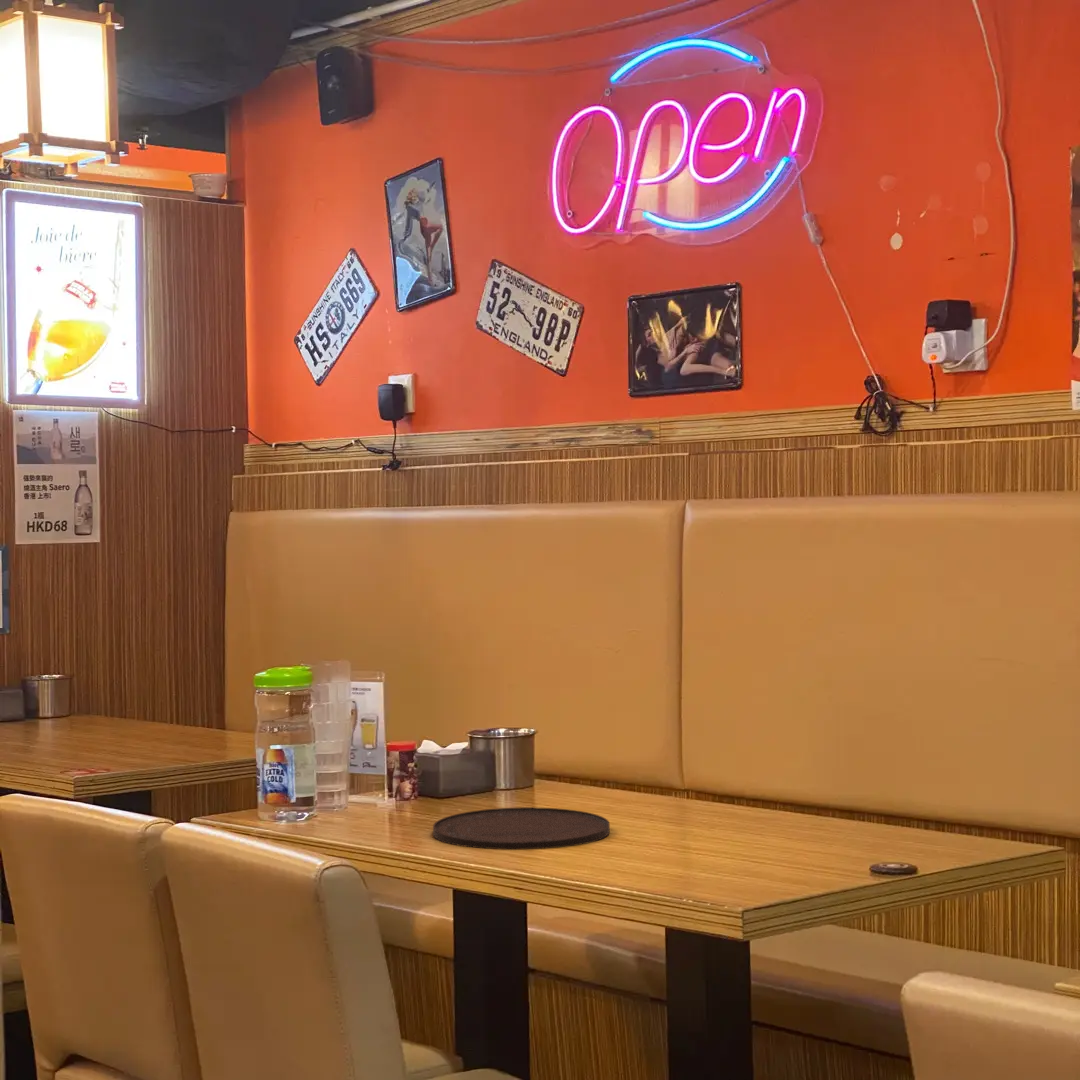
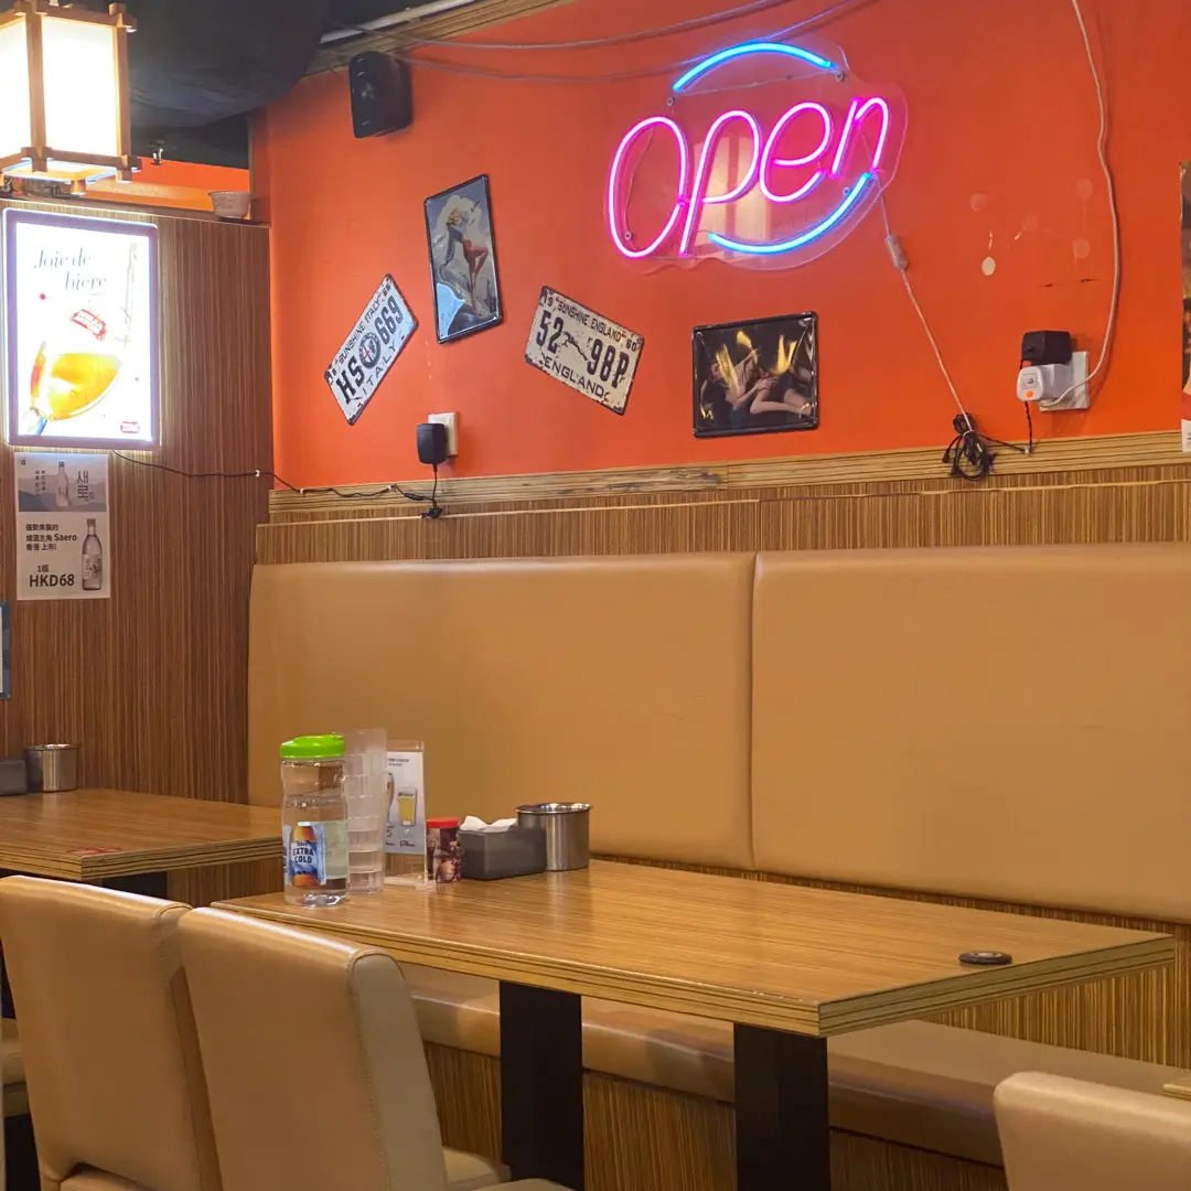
- plate (521, 827)
